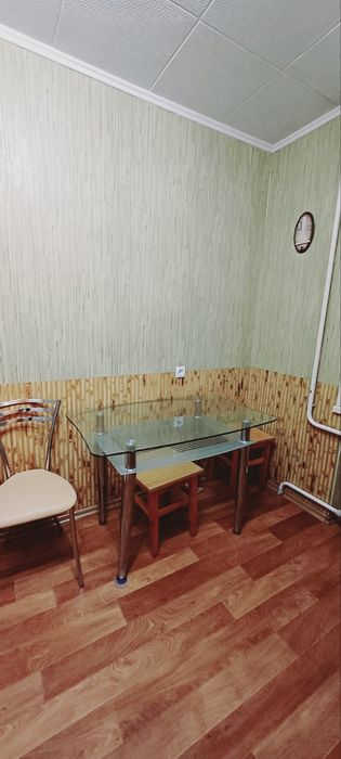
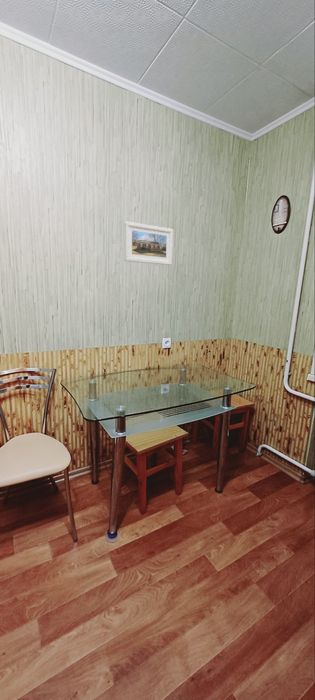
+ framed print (149, 244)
